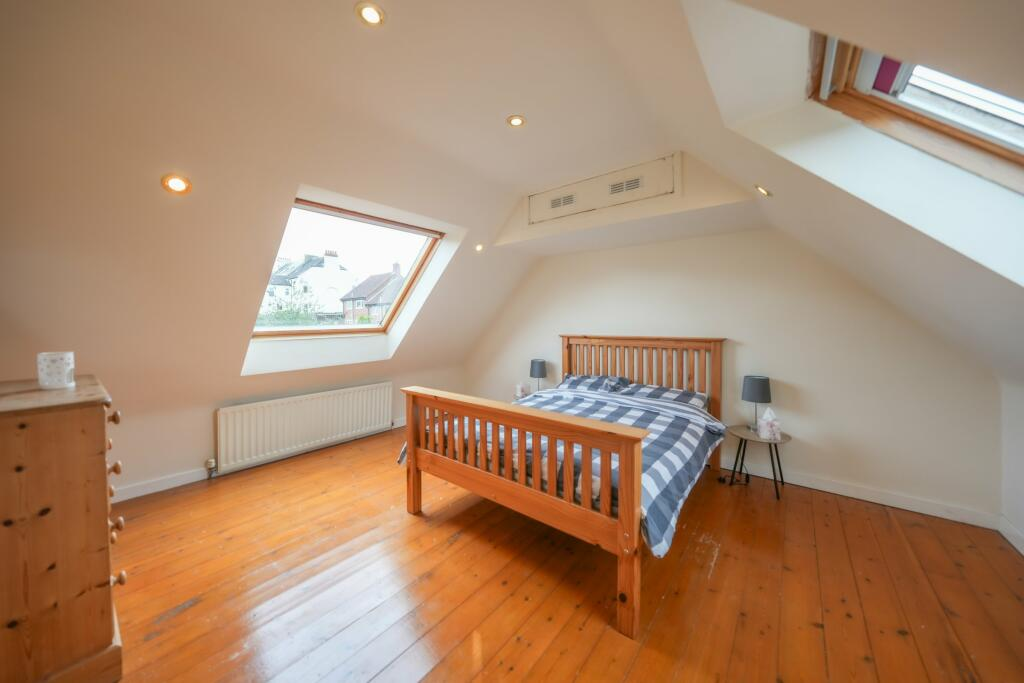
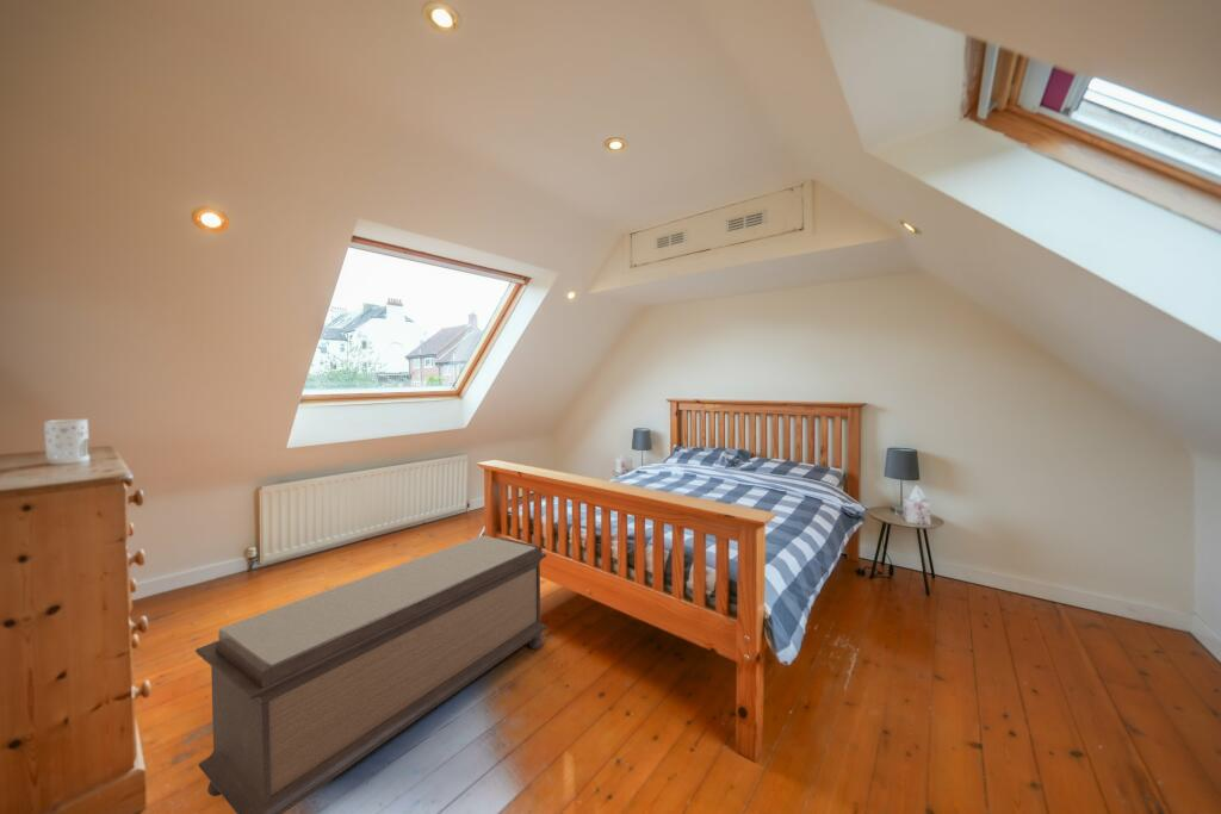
+ bench (411, 641)
